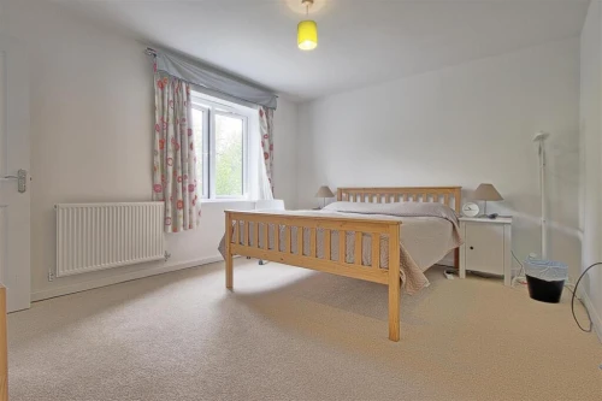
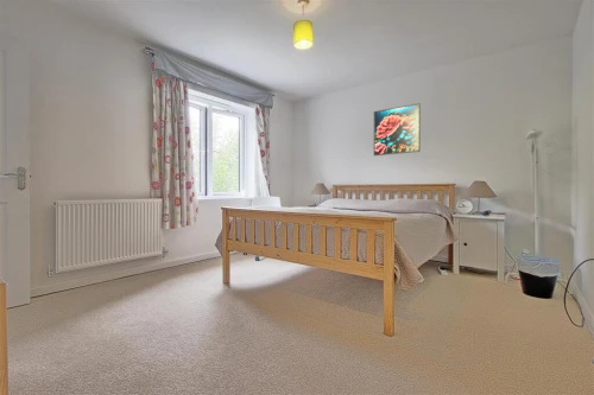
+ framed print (396, 130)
